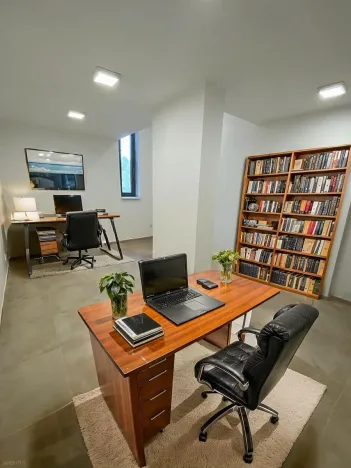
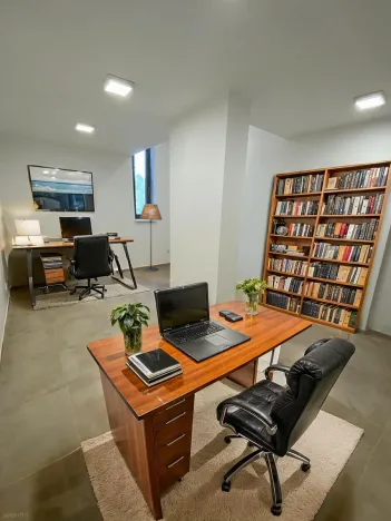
+ floor lamp (150, 237)
